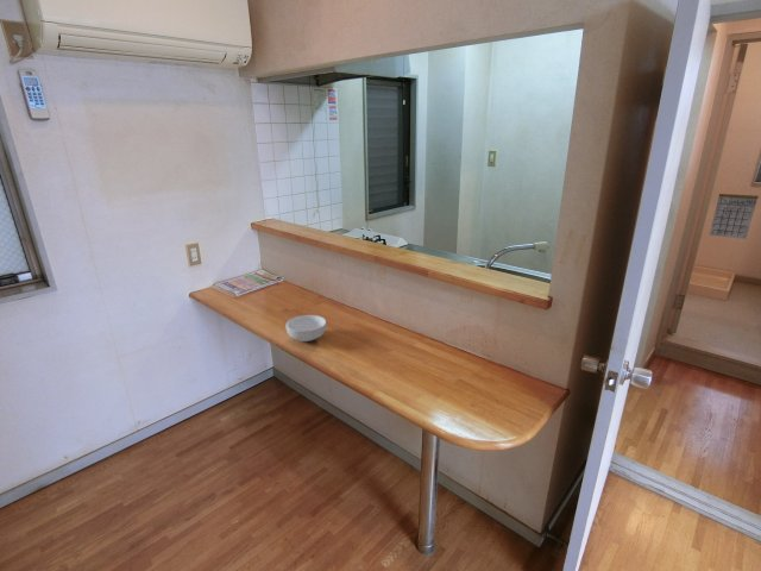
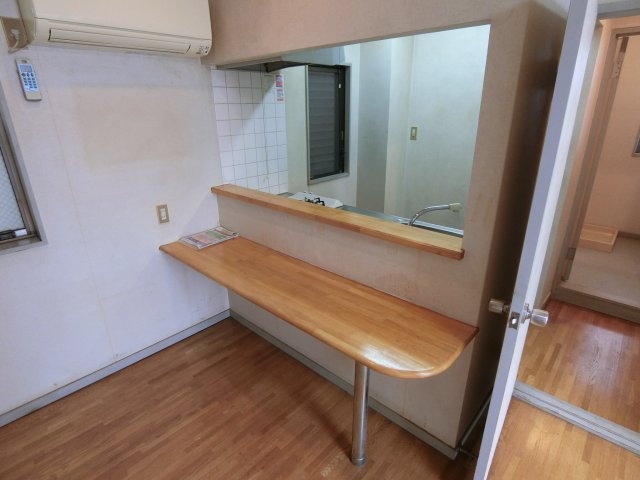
- cereal bowl (306, 330)
- calendar (734, 211)
